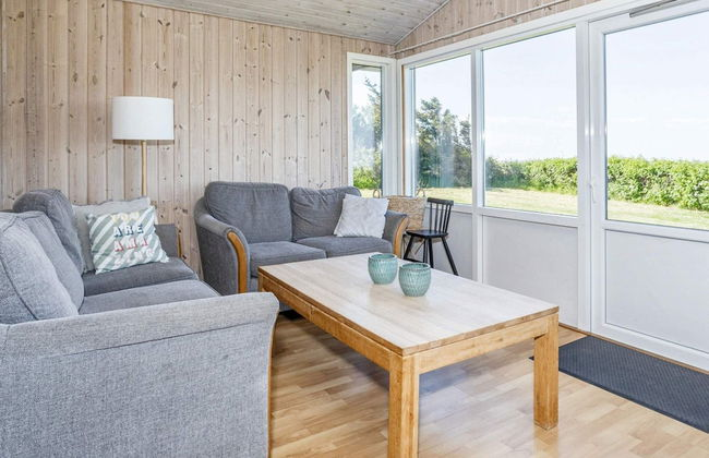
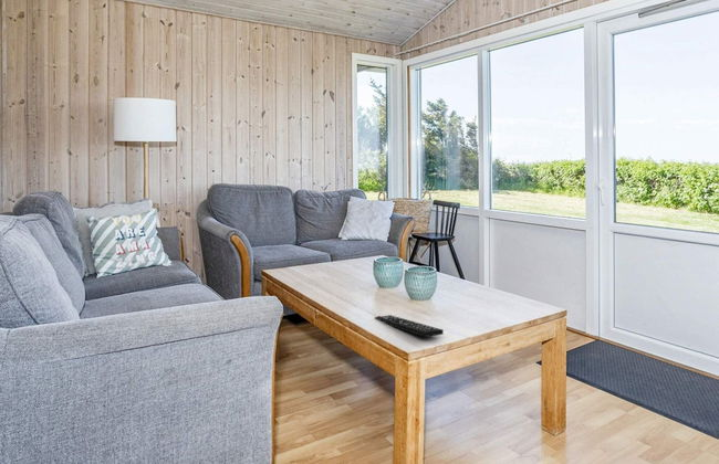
+ remote control (406, 324)
